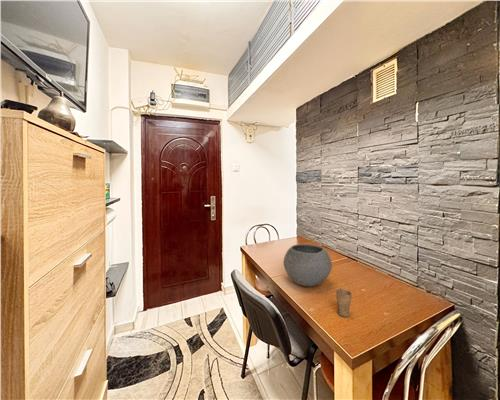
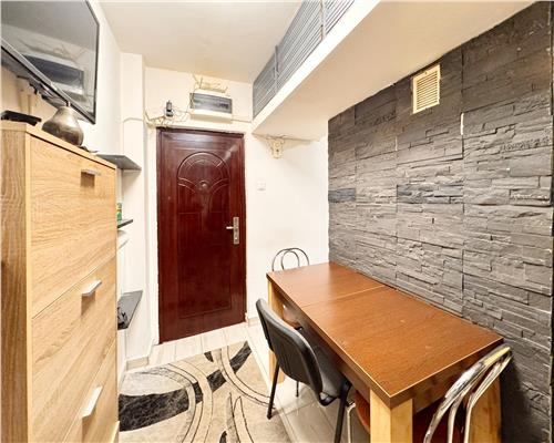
- bowl (306, 265)
- cup (343, 300)
